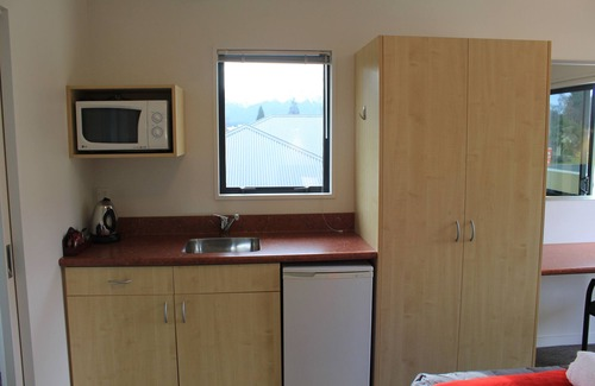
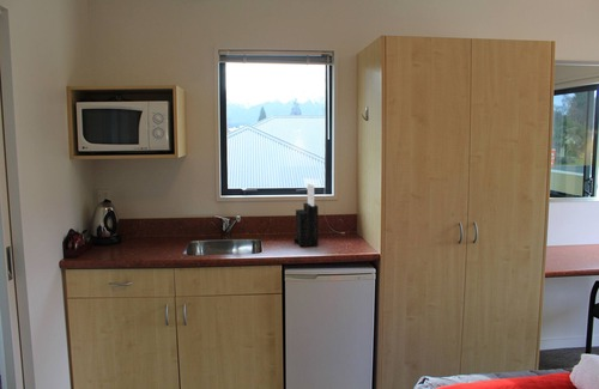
+ knife block (304, 214)
